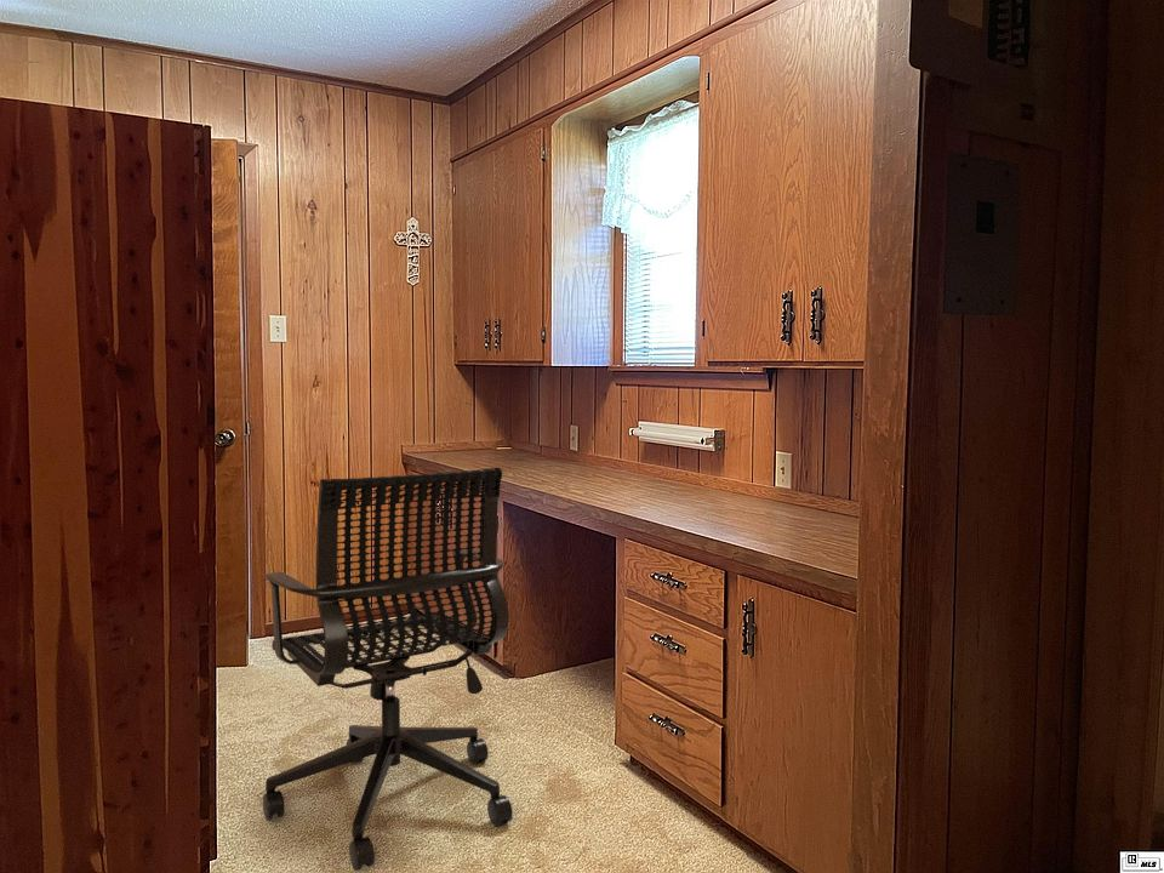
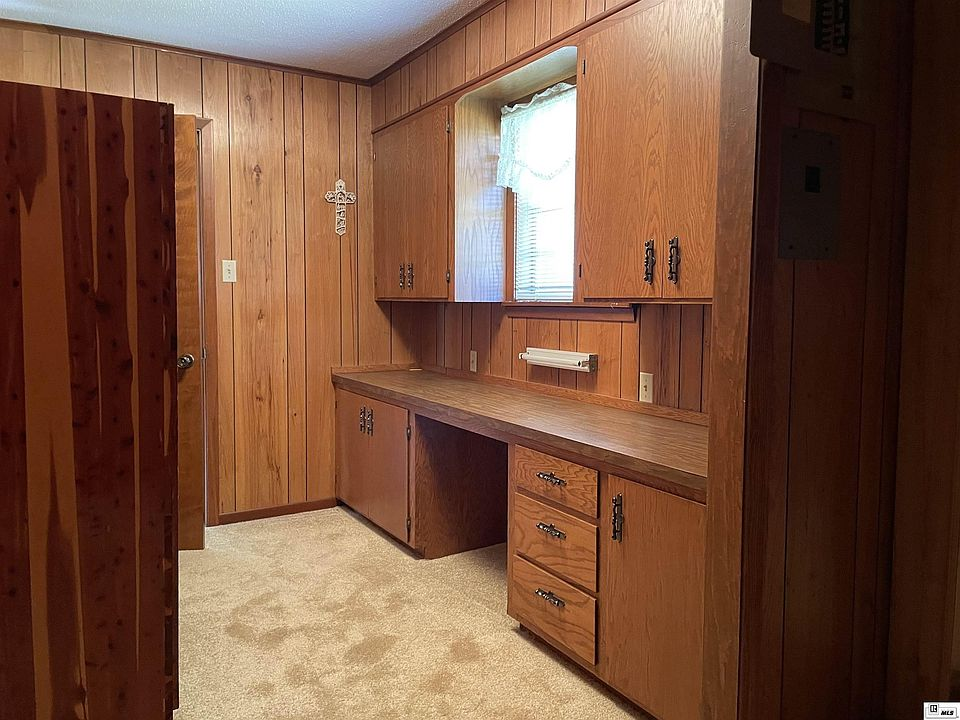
- office chair (388, 633)
